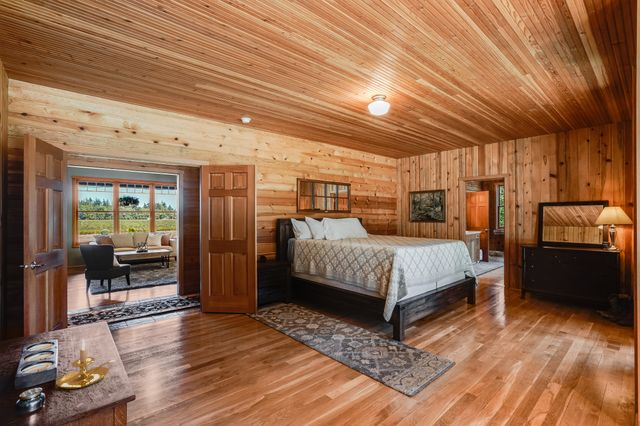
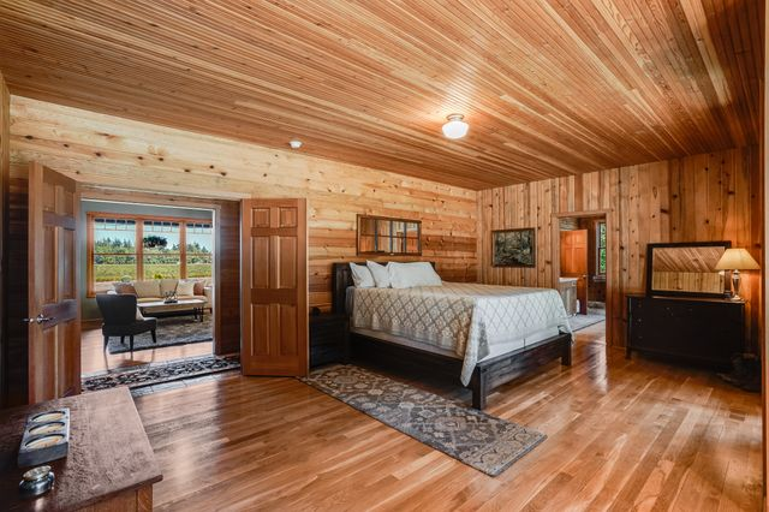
- candle holder (87, 358)
